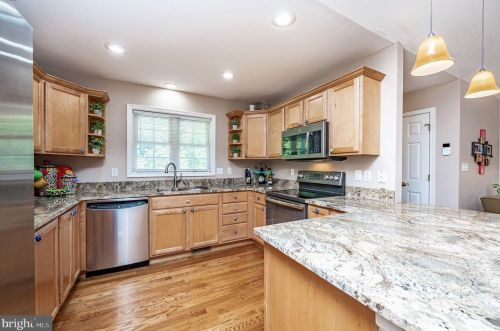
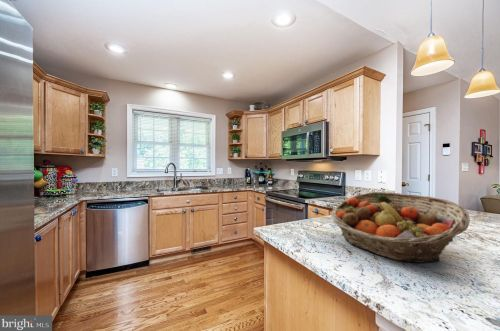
+ fruit basket (388, 220)
